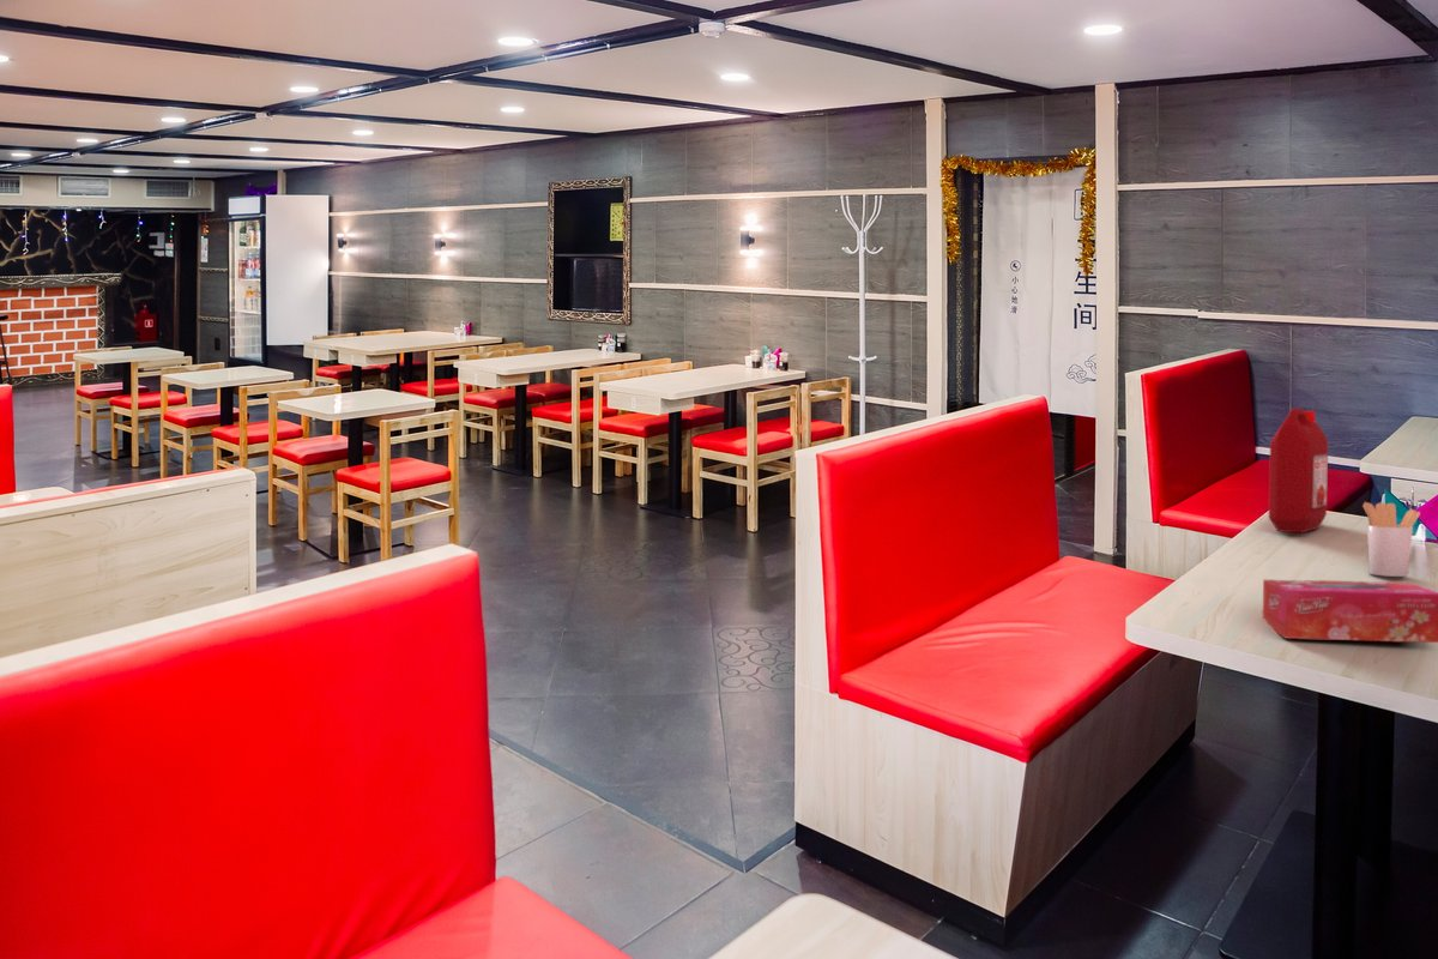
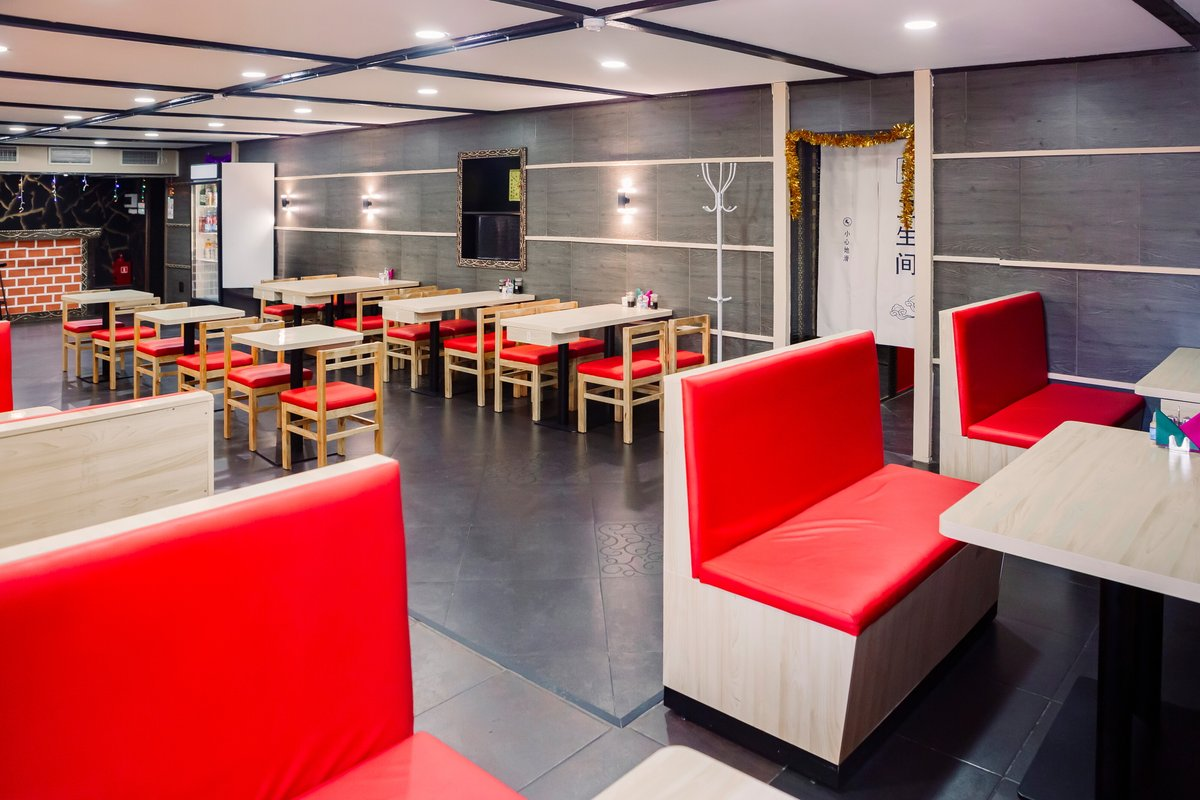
- utensil holder (1385, 537)
- ketchup jug (1299, 469)
- tissue box (1347, 609)
